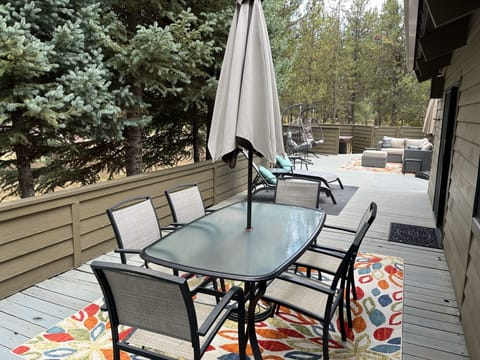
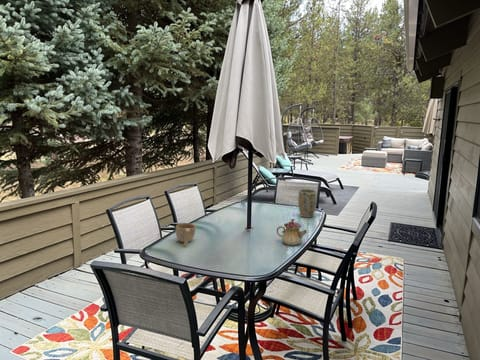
+ teapot (290, 230)
+ cup (185, 234)
+ plant pot (307, 203)
